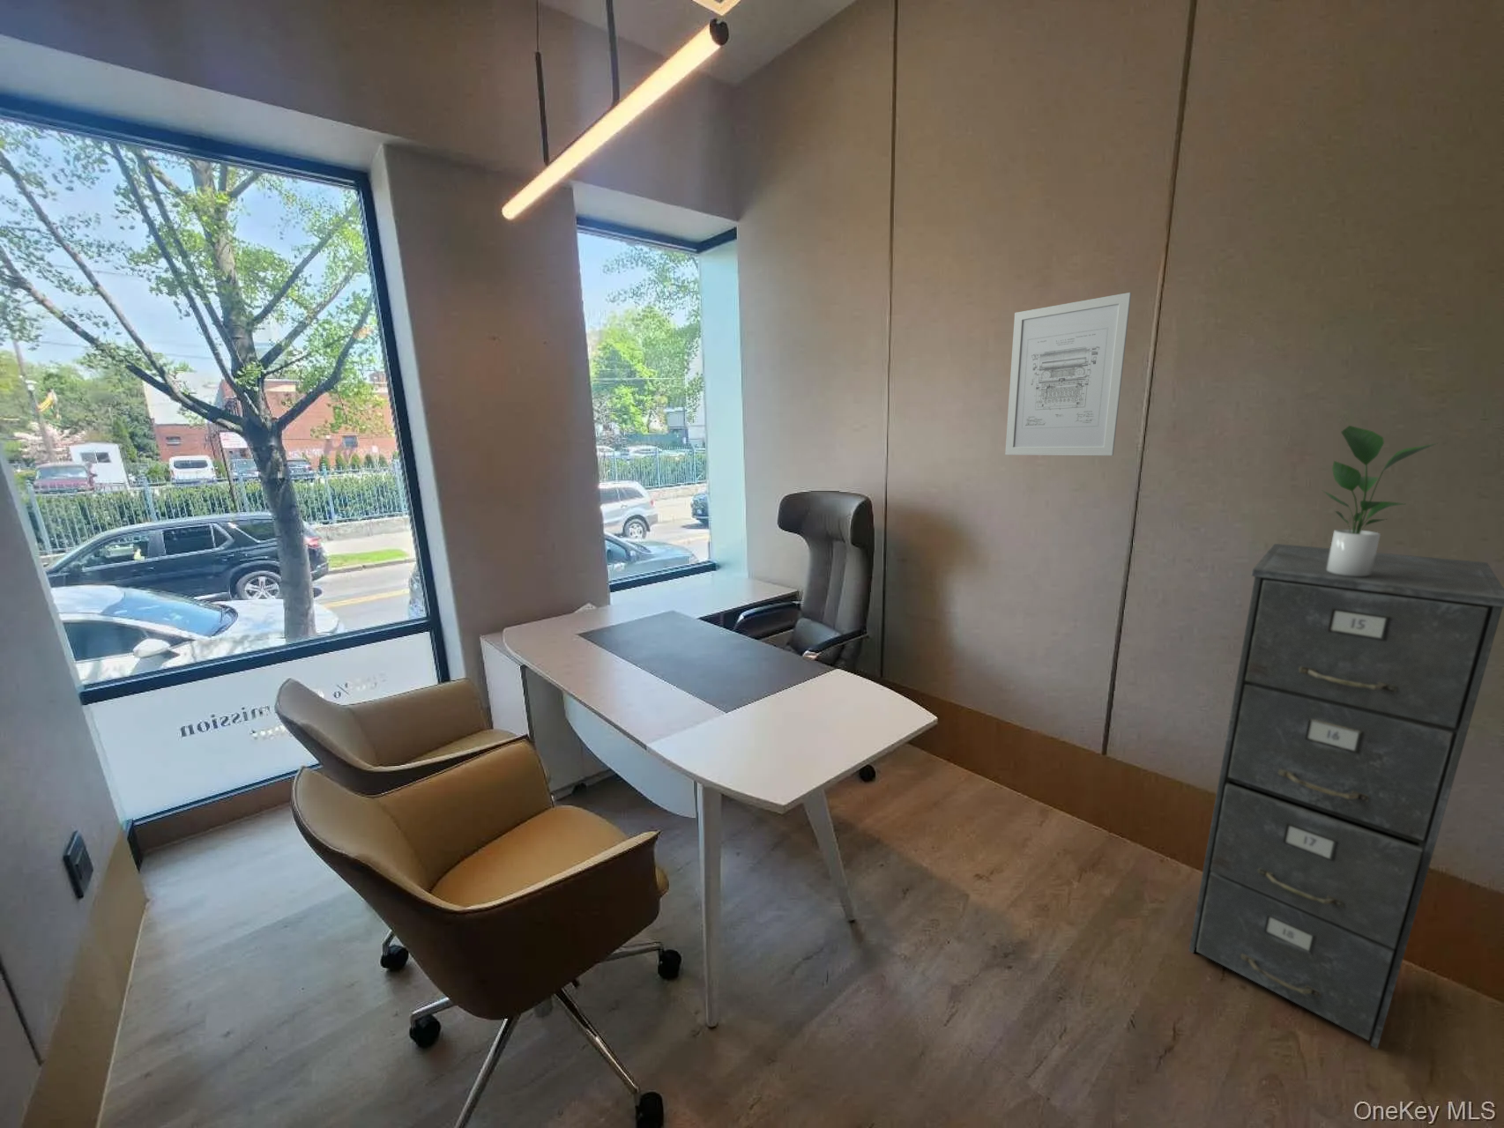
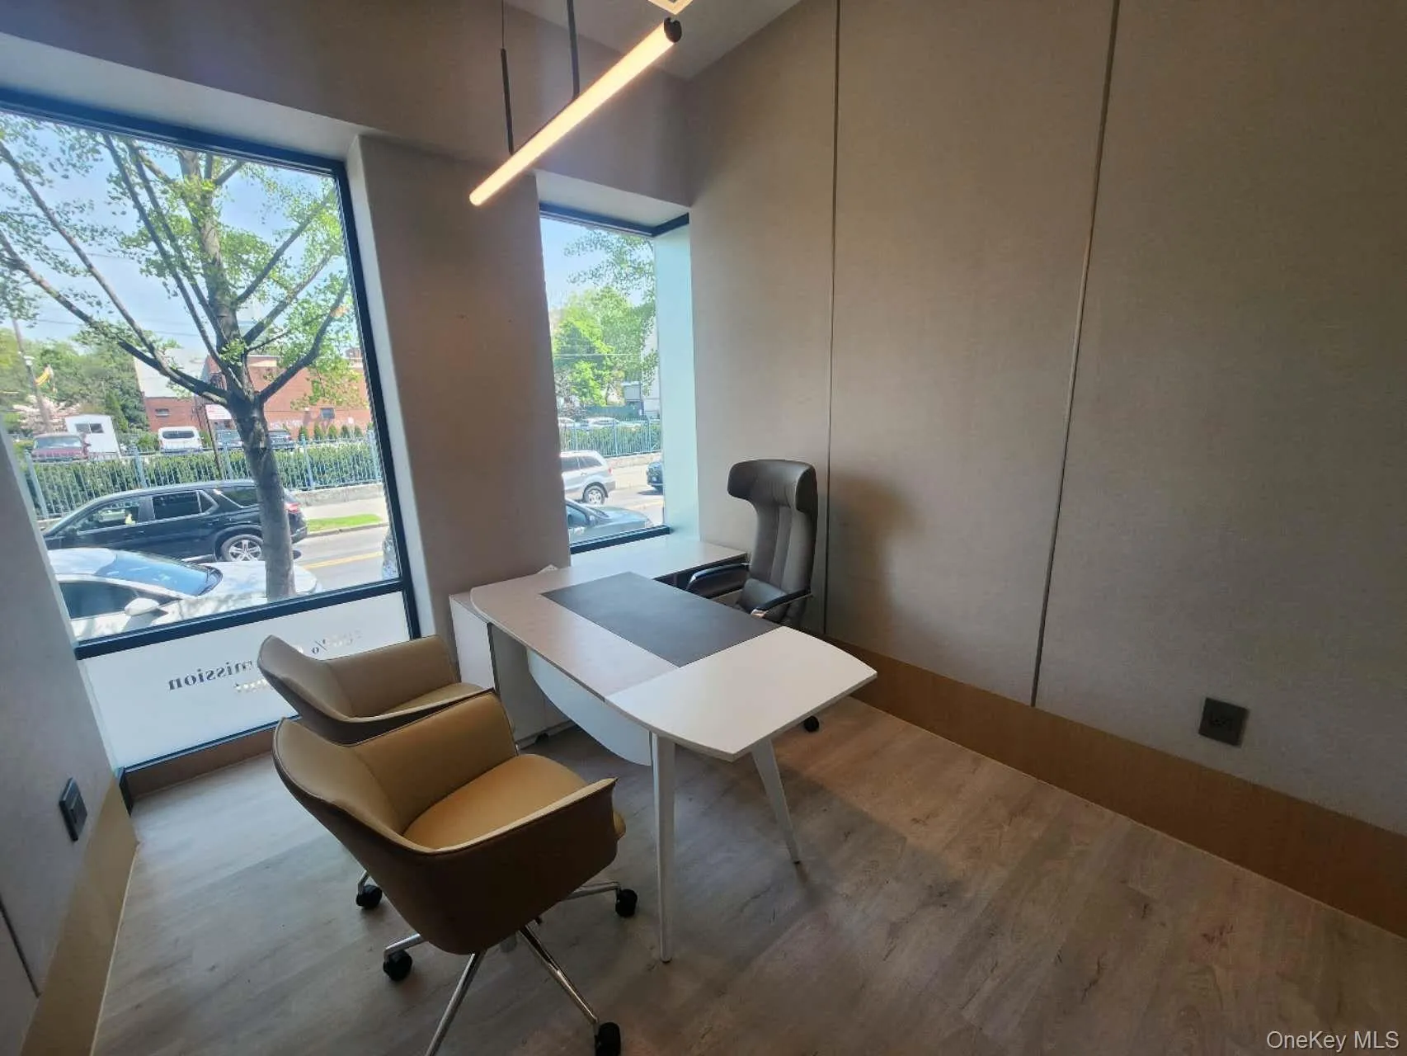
- filing cabinet (1321, 778)
- potted plant (1361, 501)
- wall art (1062, 380)
